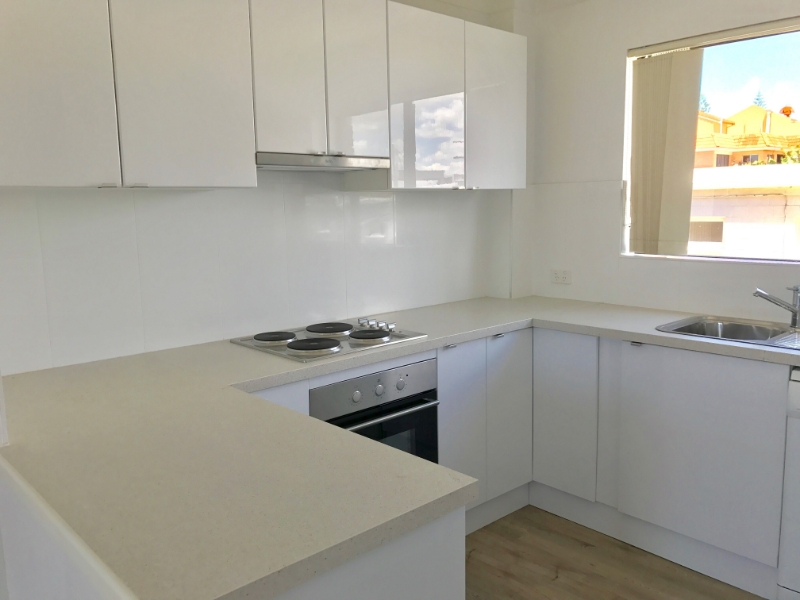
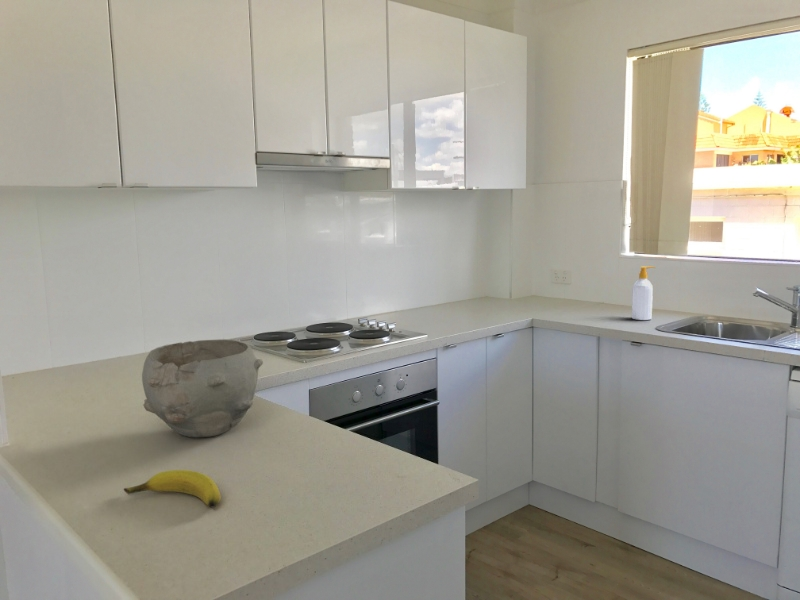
+ soap bottle (643, 292)
+ banana (178, 486)
+ bowl (201, 390)
